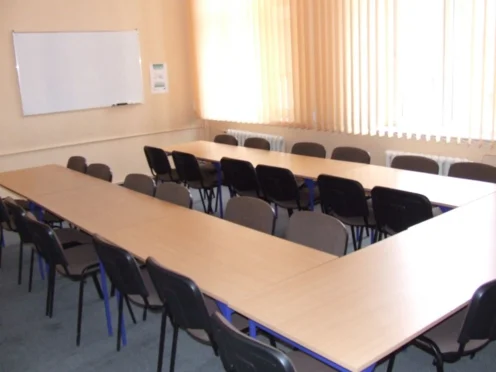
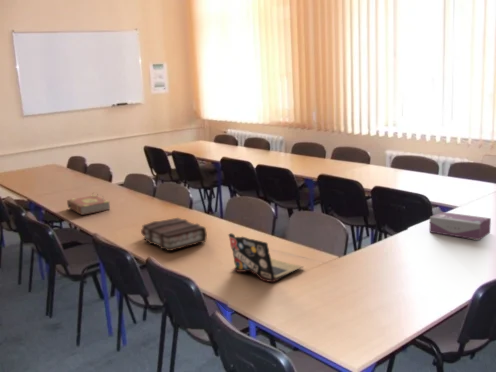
+ book (87, 199)
+ laptop (266, 250)
+ book (171, 231)
+ tissue box (459, 224)
